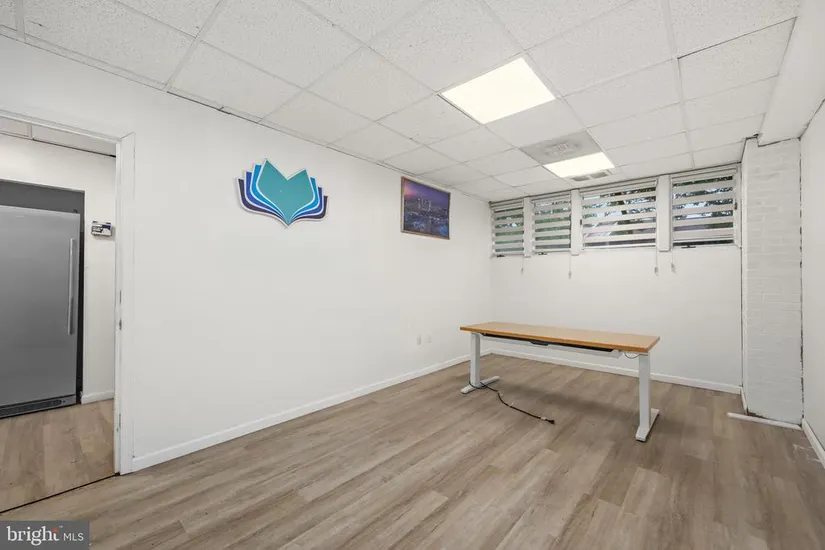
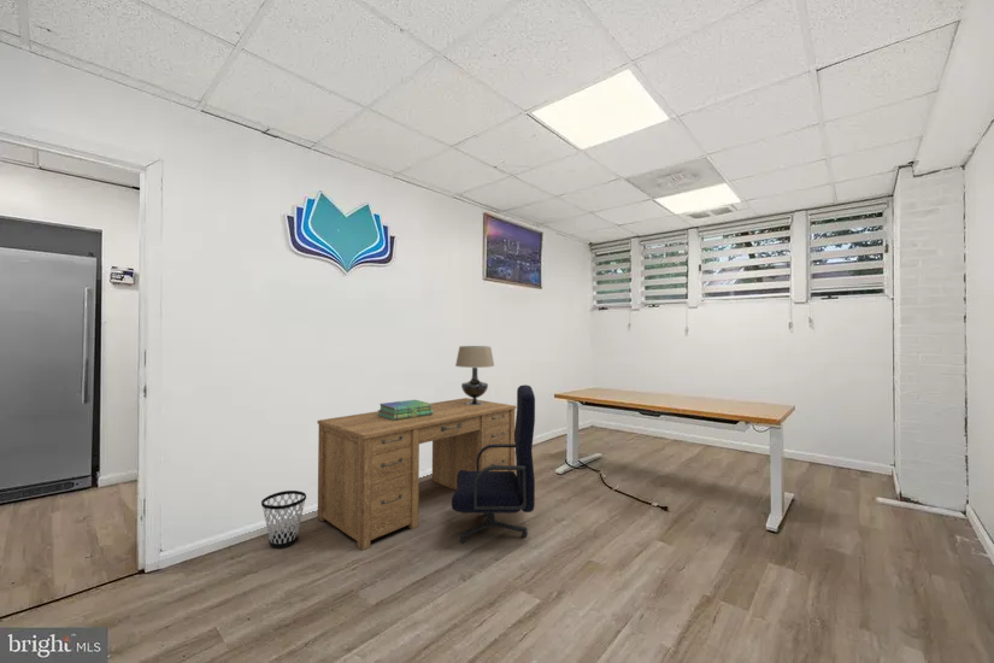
+ table lamp (475, 374)
+ wastebasket (283, 520)
+ office chair (492, 465)
+ desk (433, 456)
+ stack of books (405, 409)
